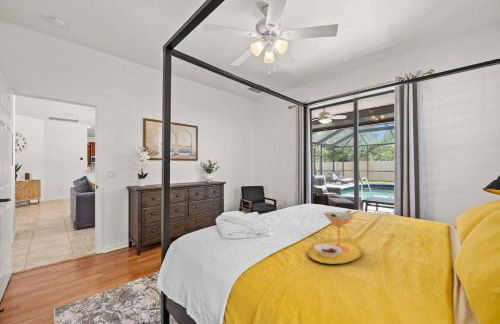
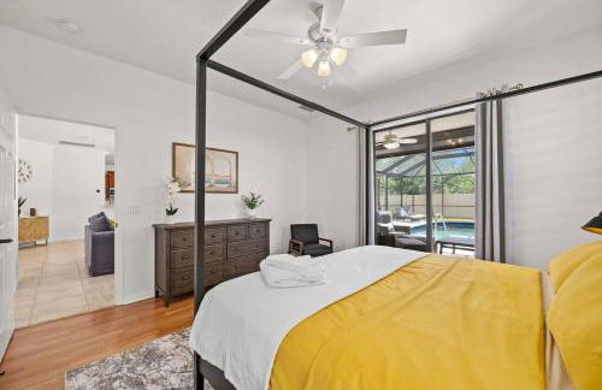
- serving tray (338, 231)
